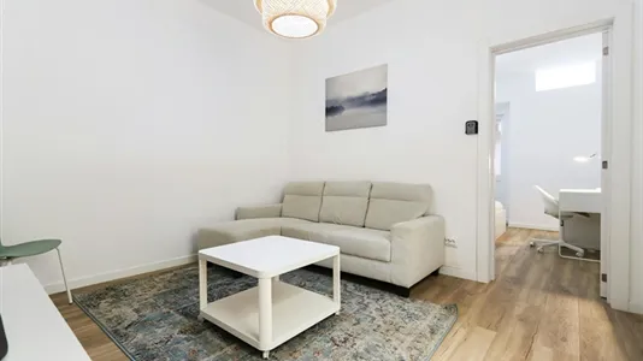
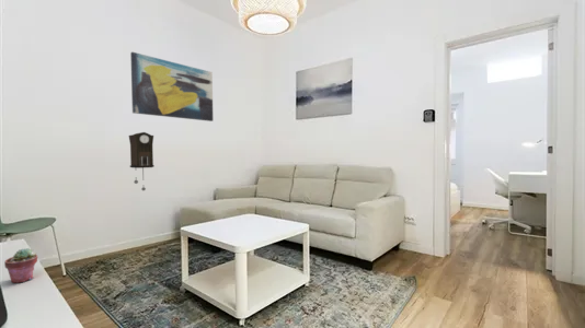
+ pendulum clock (141, 162)
+ potted succulent (21, 263)
+ wall art (175, 90)
